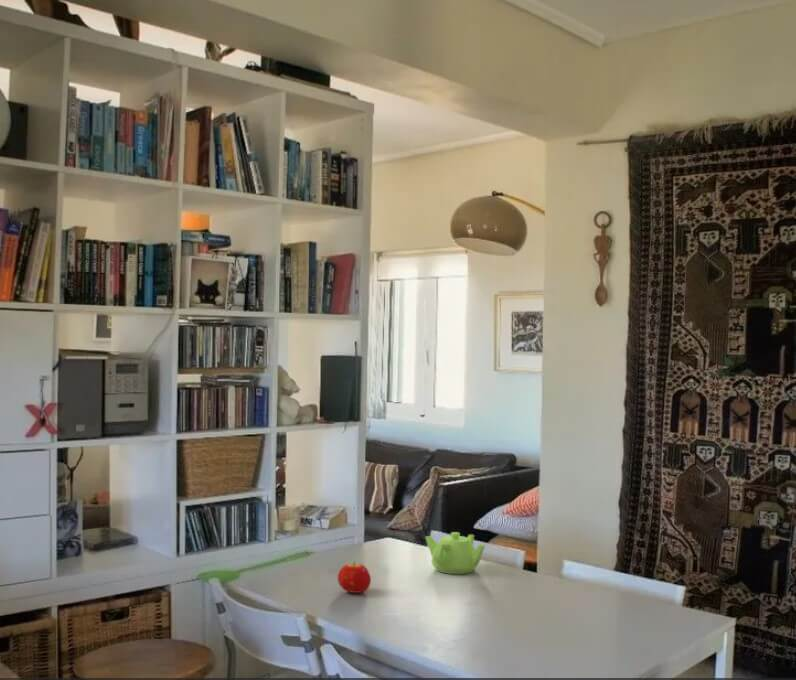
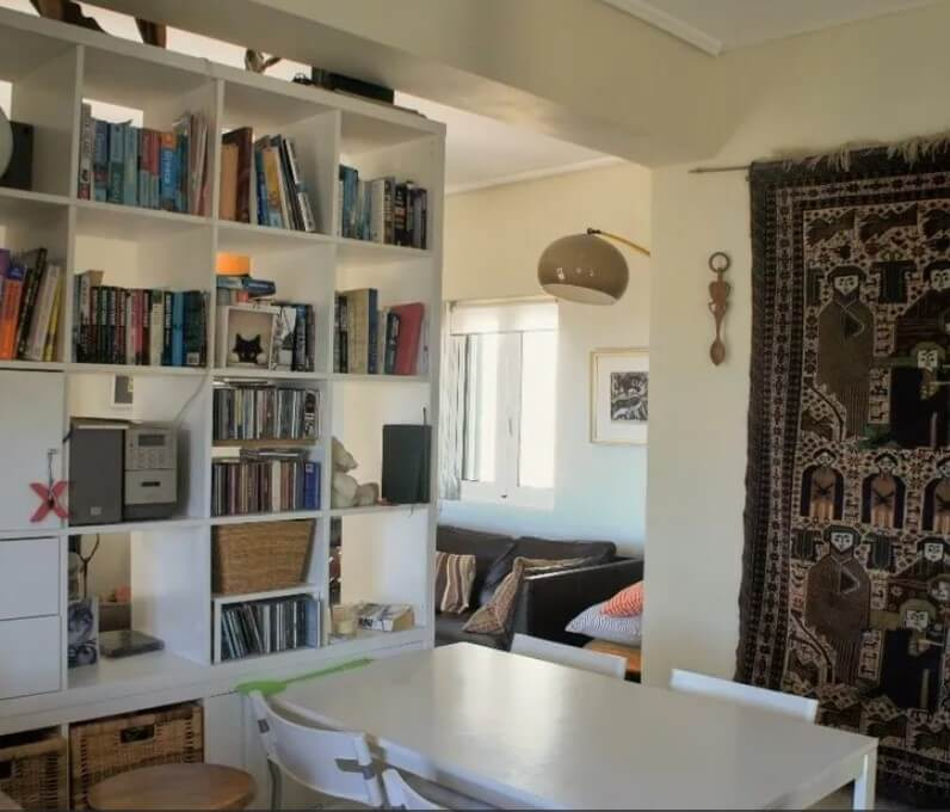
- teapot (454, 550)
- fruit (354, 576)
